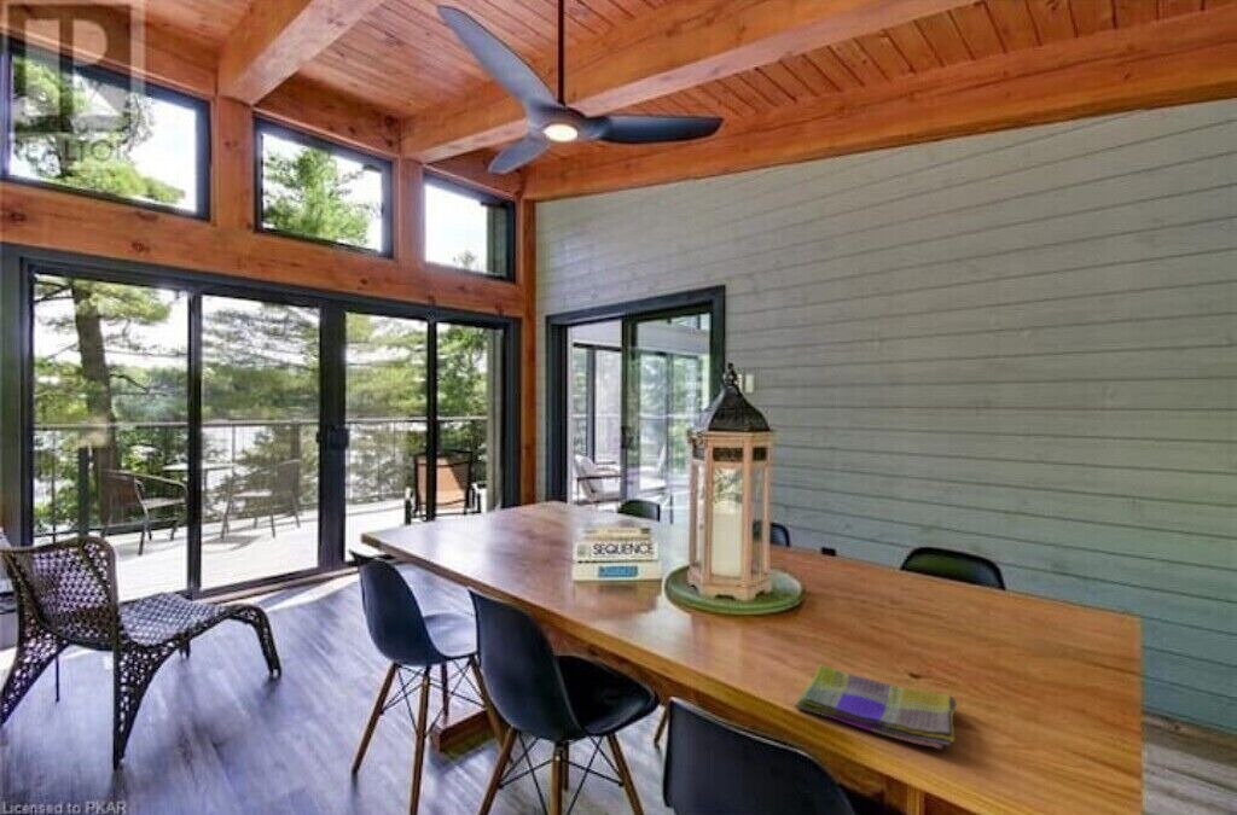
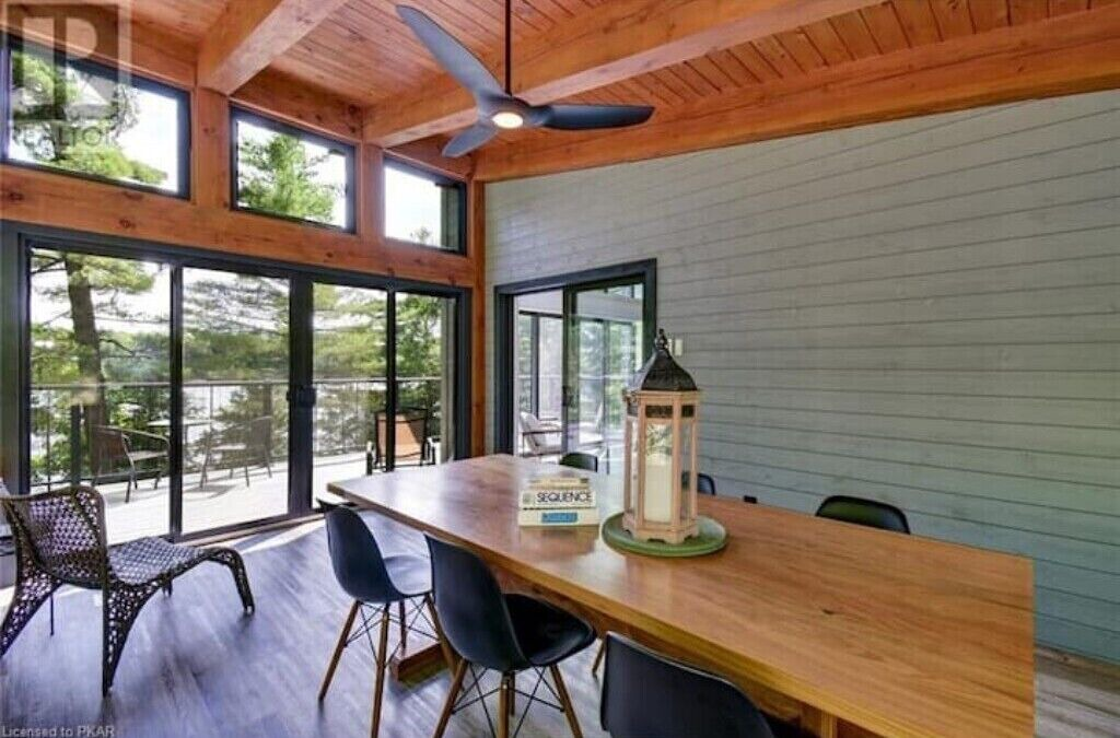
- dish towel (877, 702)
